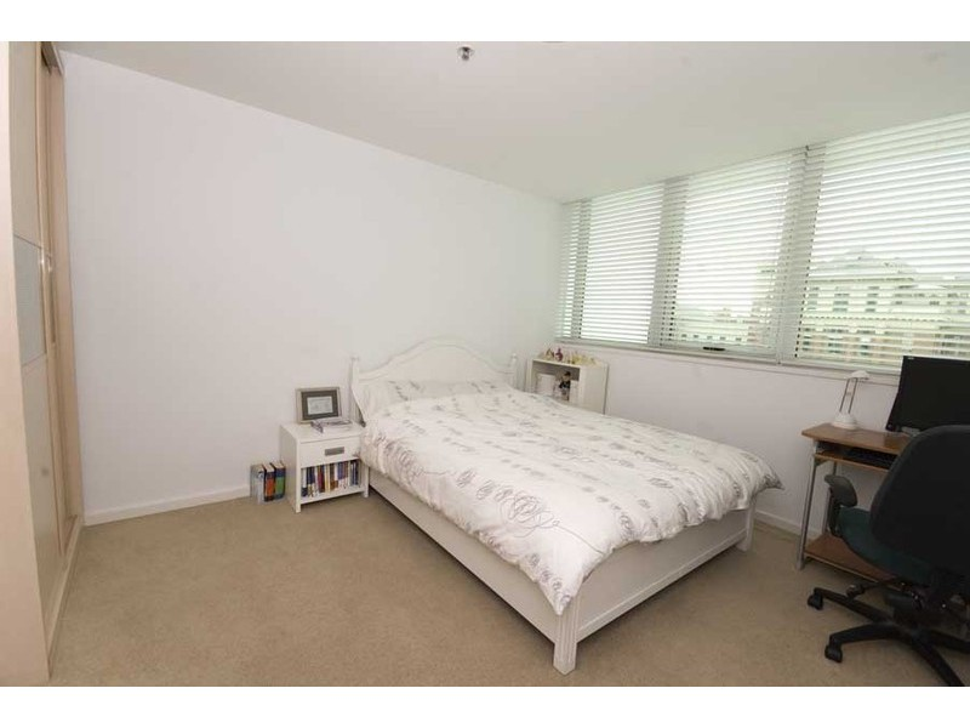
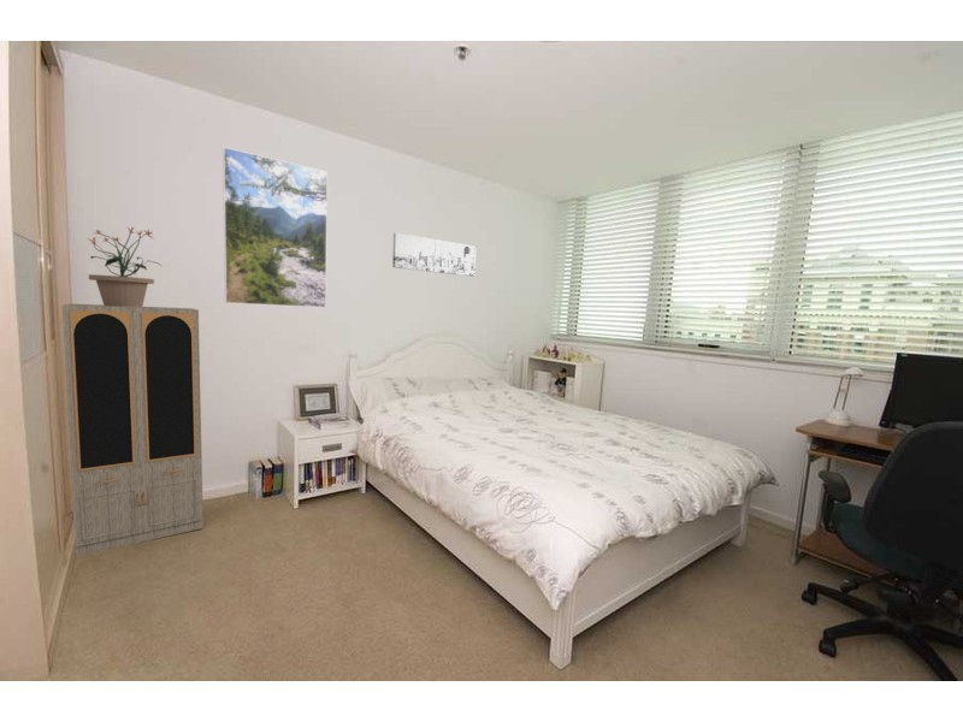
+ potted plant (126, 266)
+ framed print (278, 233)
+ cabinet (140, 420)
+ wall art (436, 255)
